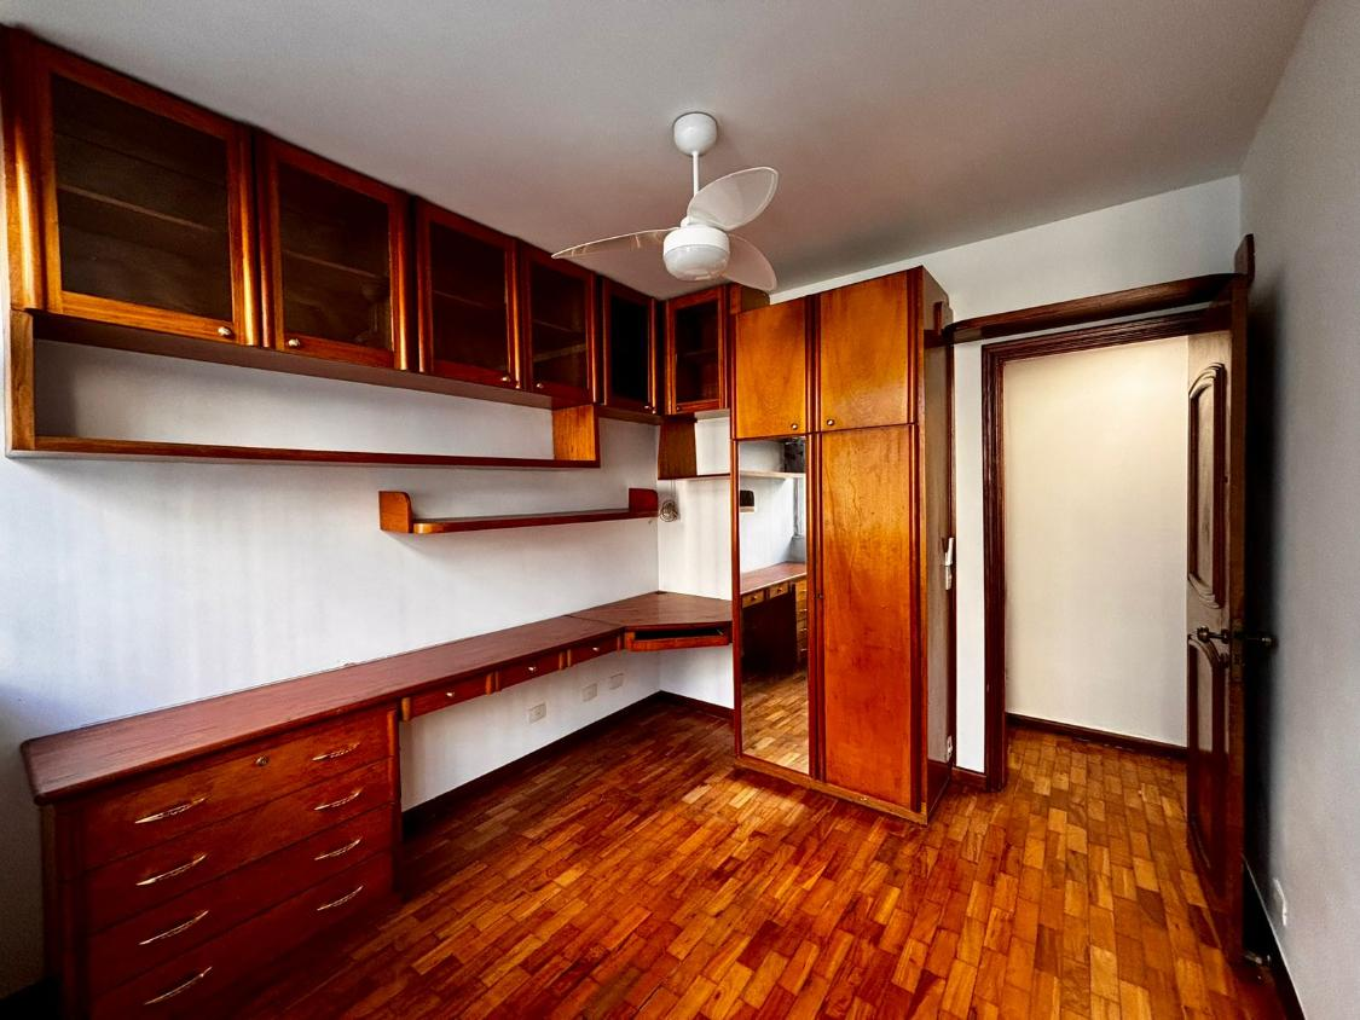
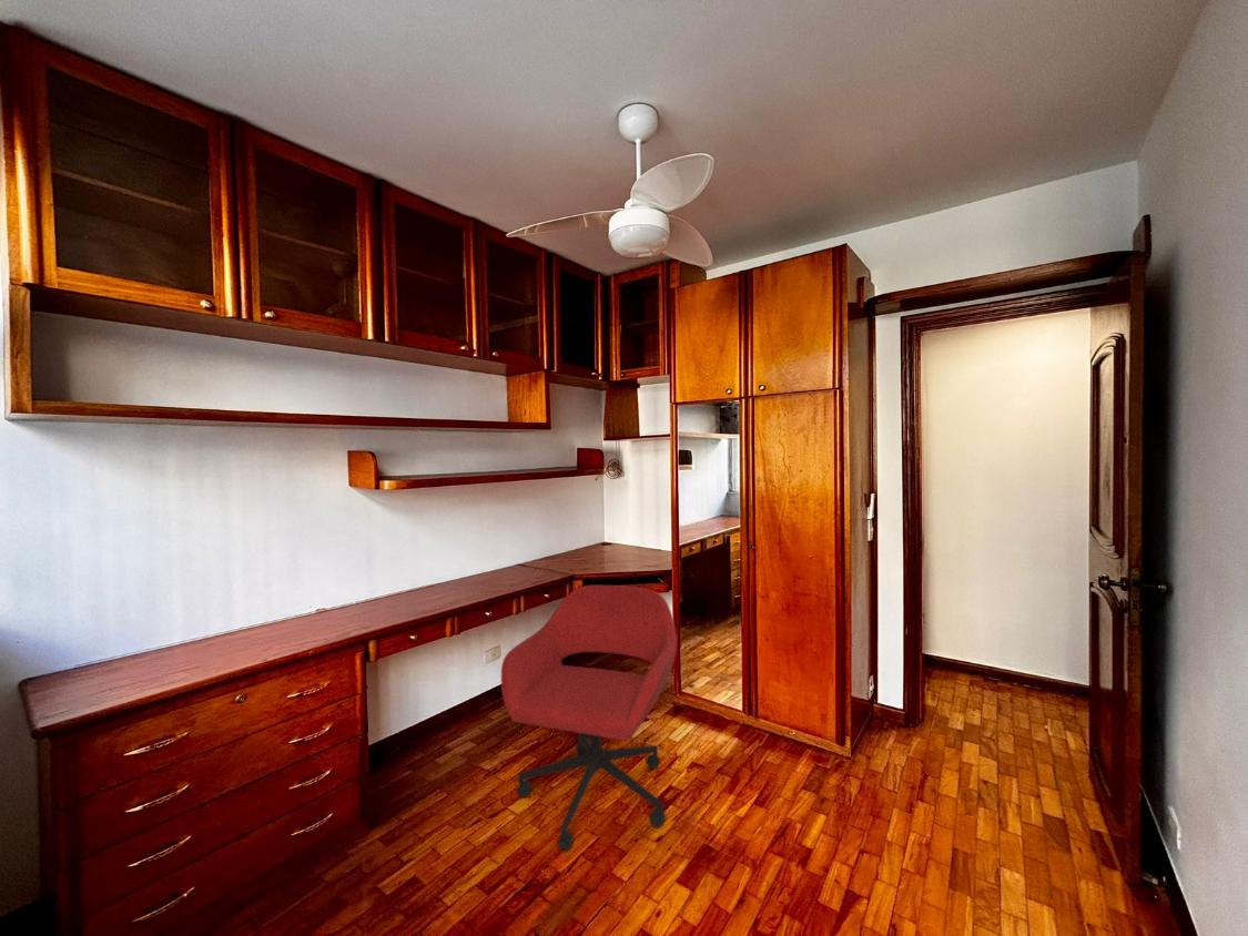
+ office chair (596, 699)
